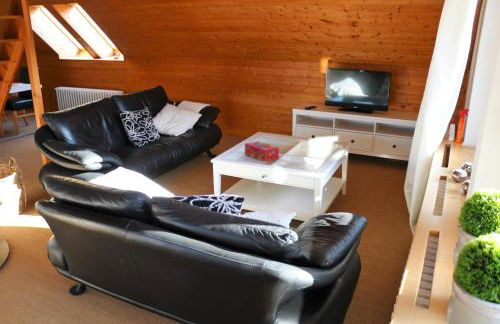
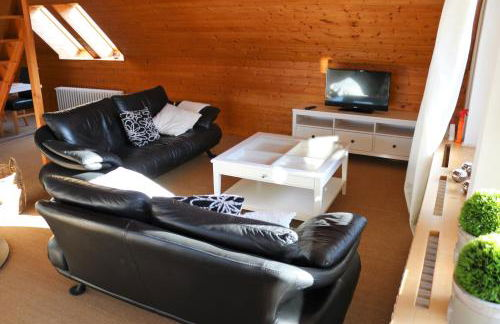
- tissue box (261, 151)
